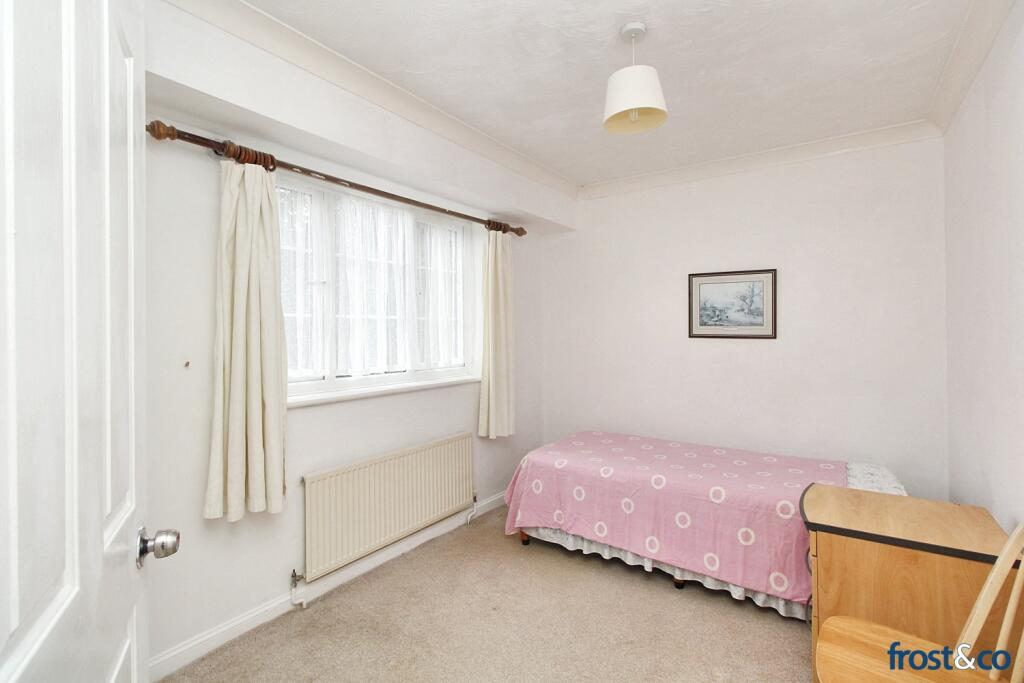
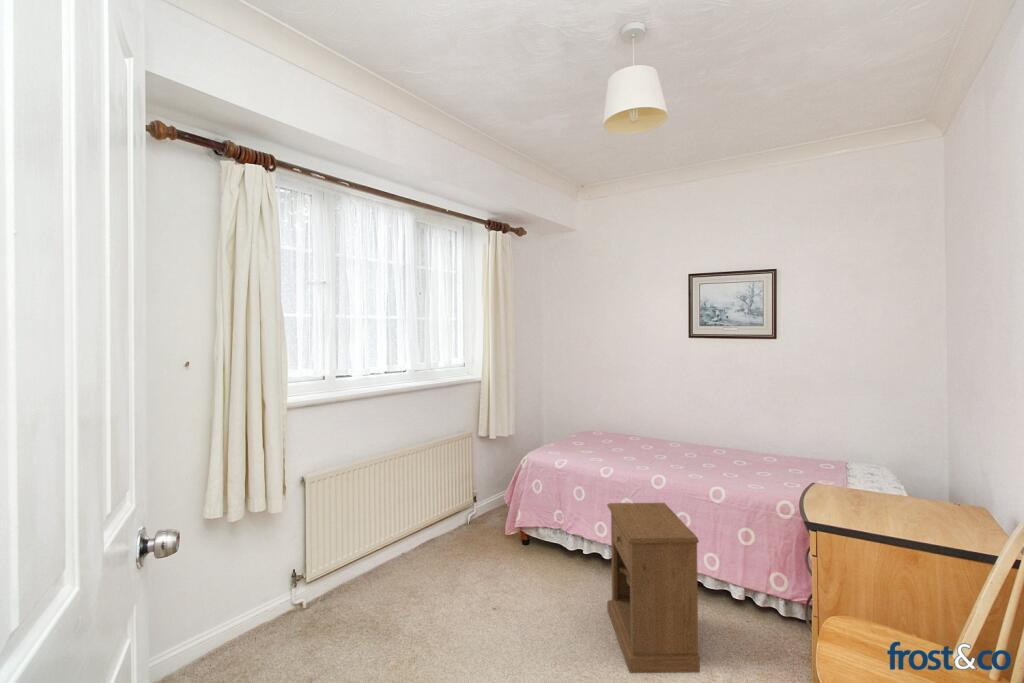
+ nightstand (647, 578)
